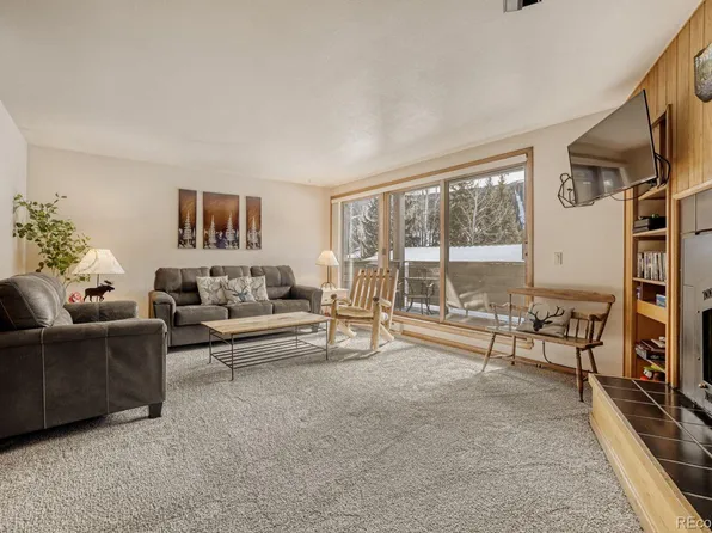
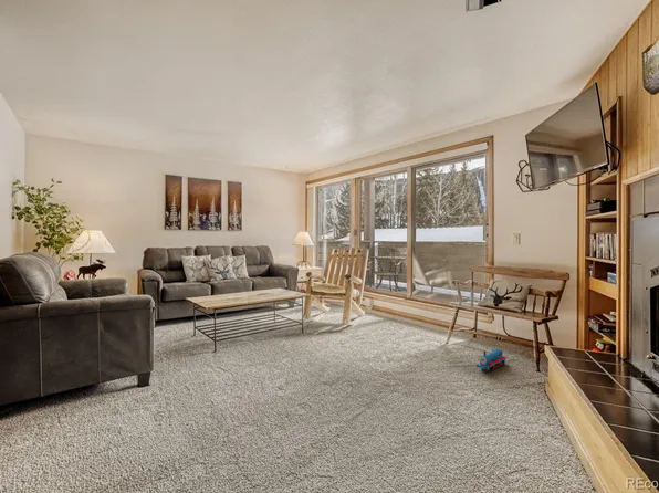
+ toy train (492, 357)
